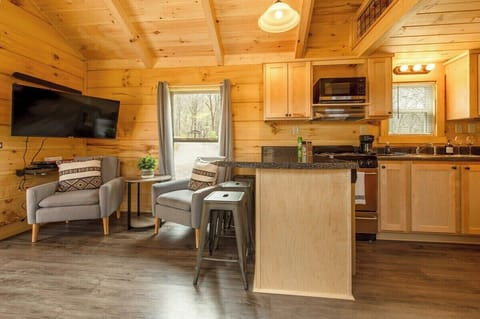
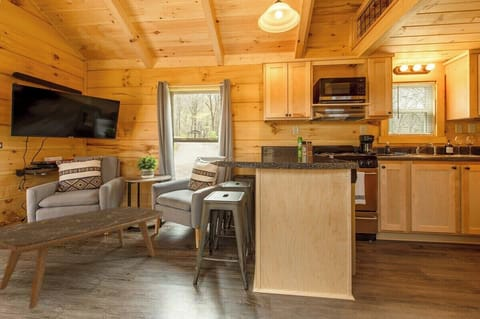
+ coffee table (88, 237)
